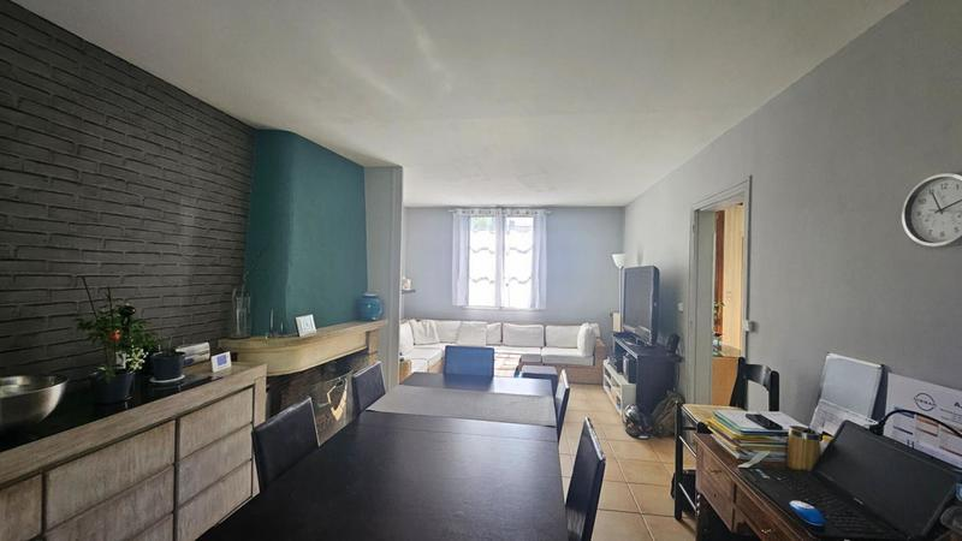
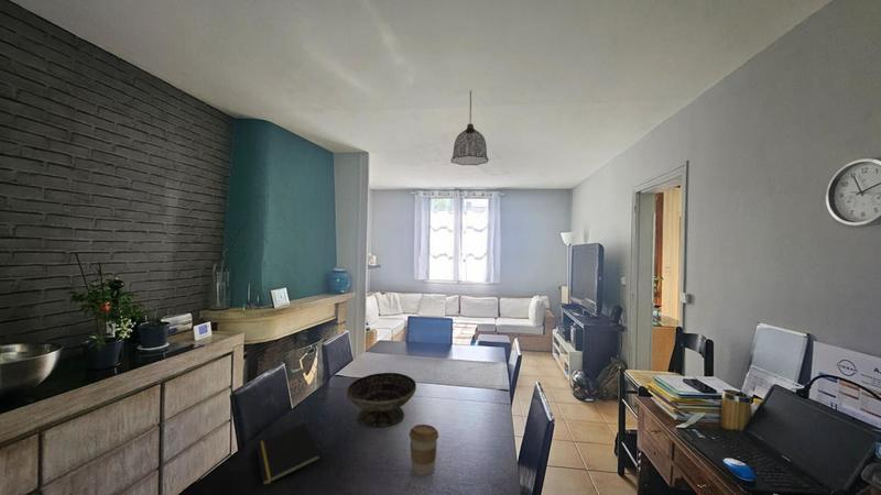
+ coffee cup (423, 448)
+ notepad (286, 450)
+ decorative bowl (381, 400)
+ pendant lamp (469, 125)
